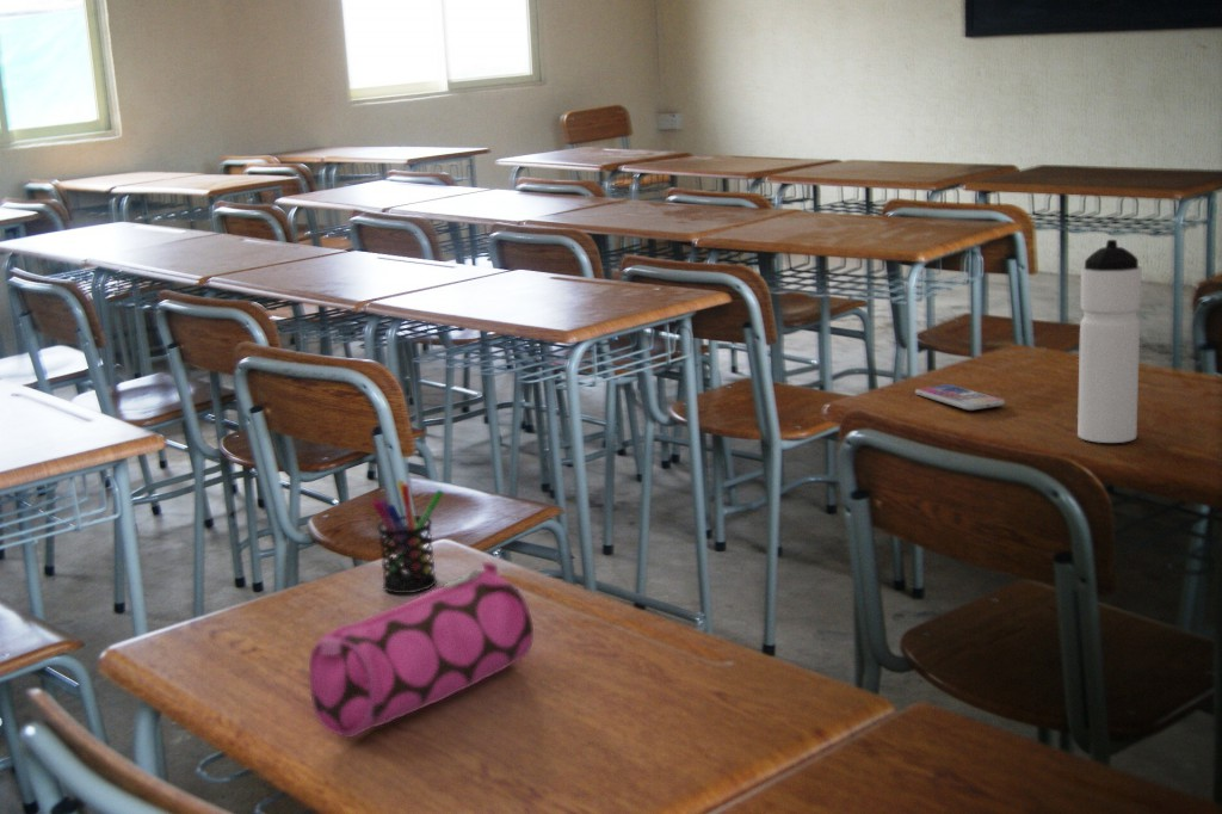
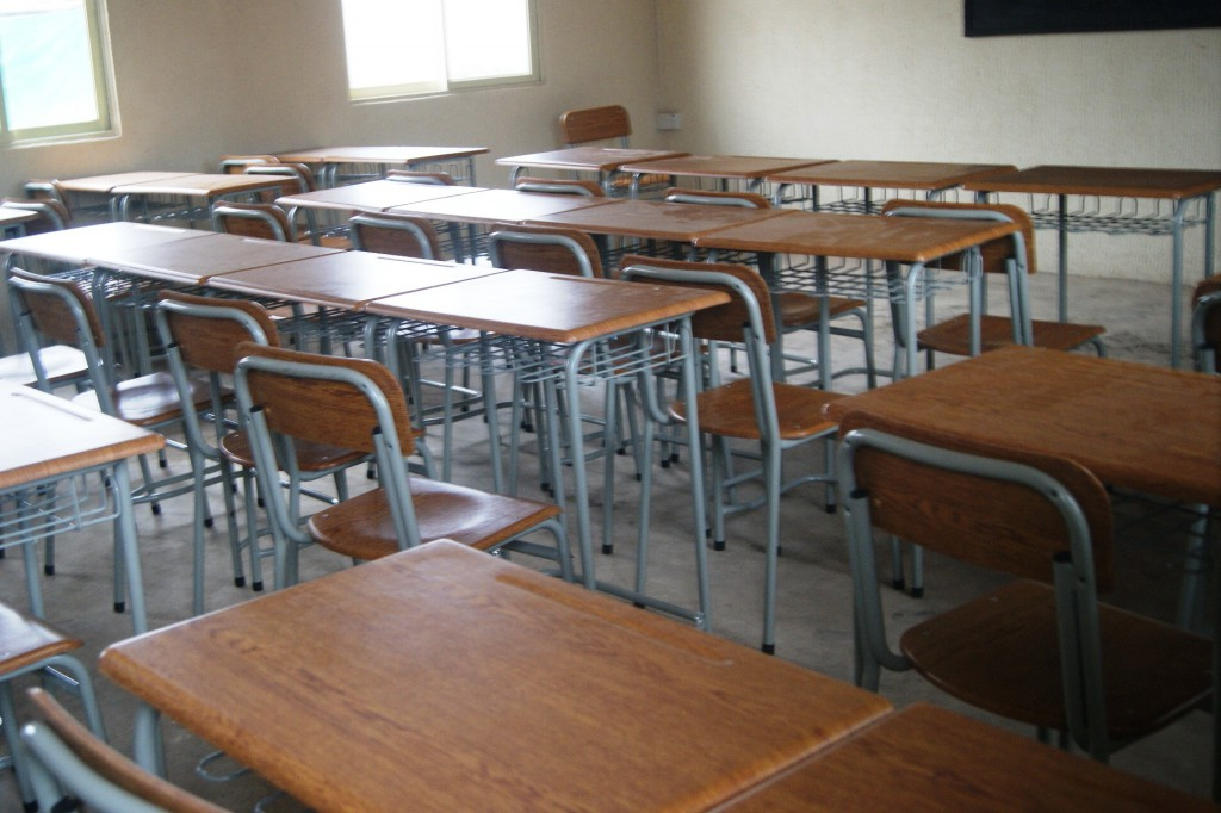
- smartphone (958, 396)
- pen holder (412, 531)
- pencil case (421, 645)
- water bottle (1109, 339)
